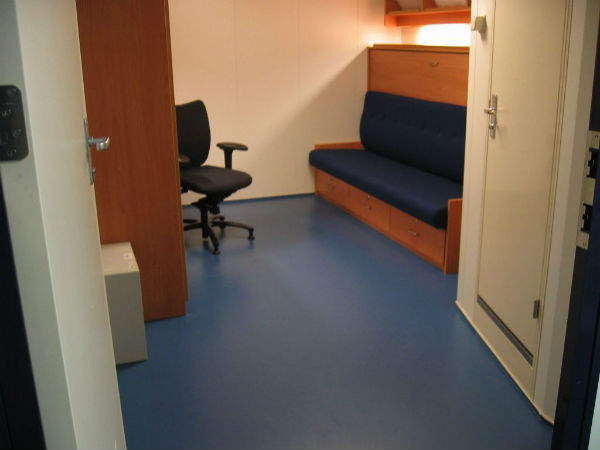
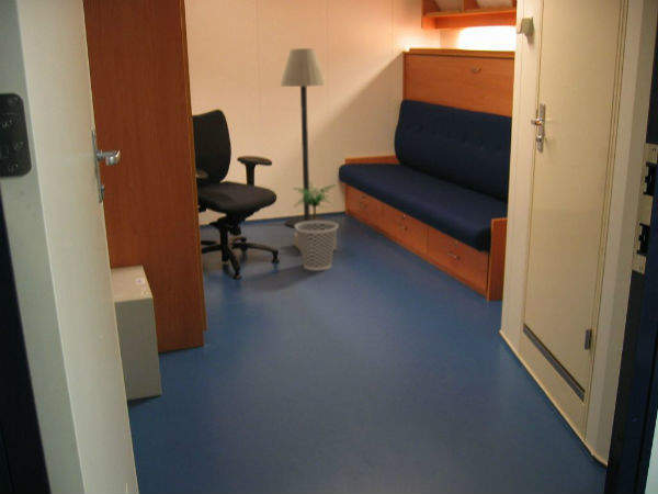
+ potted plant (314, 215)
+ wastebasket (317, 246)
+ floor lamp (305, 138)
